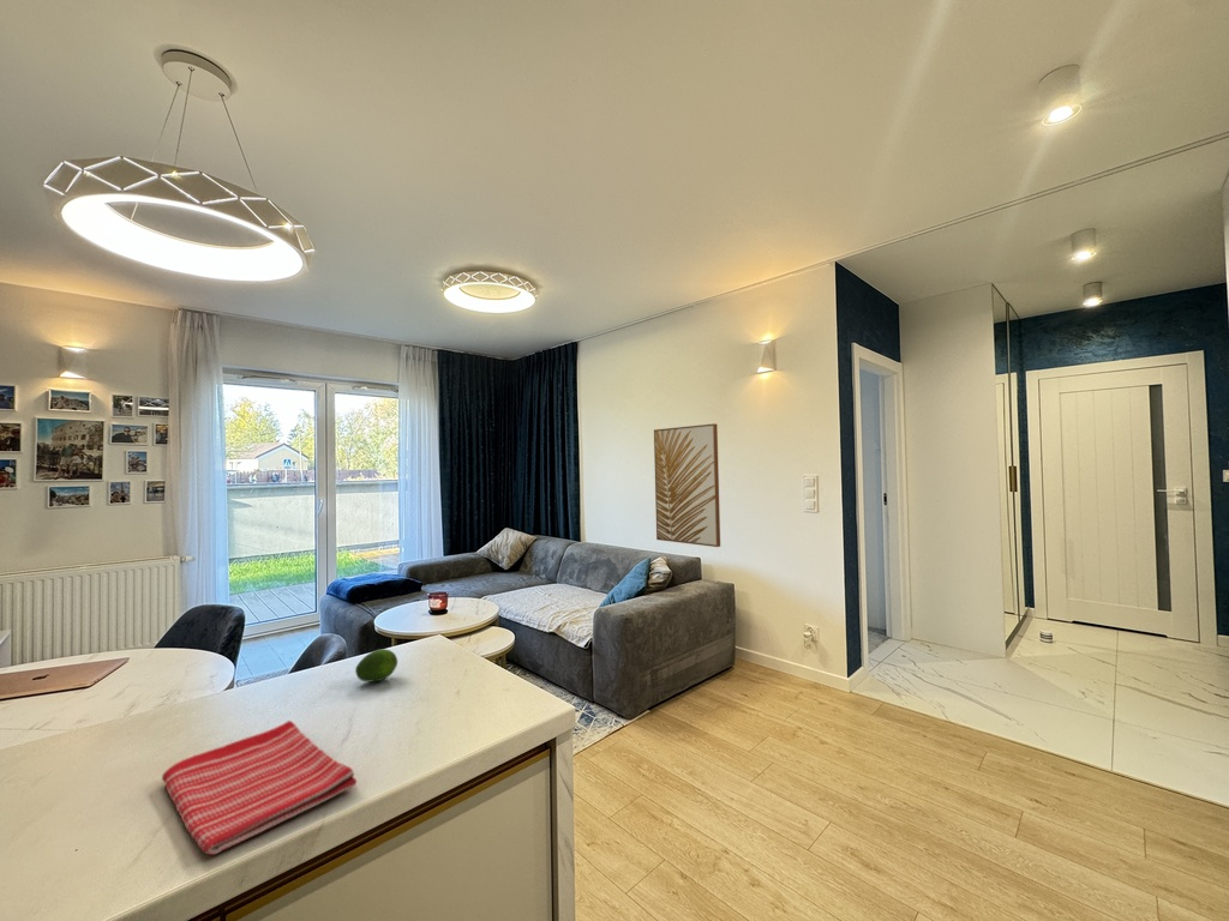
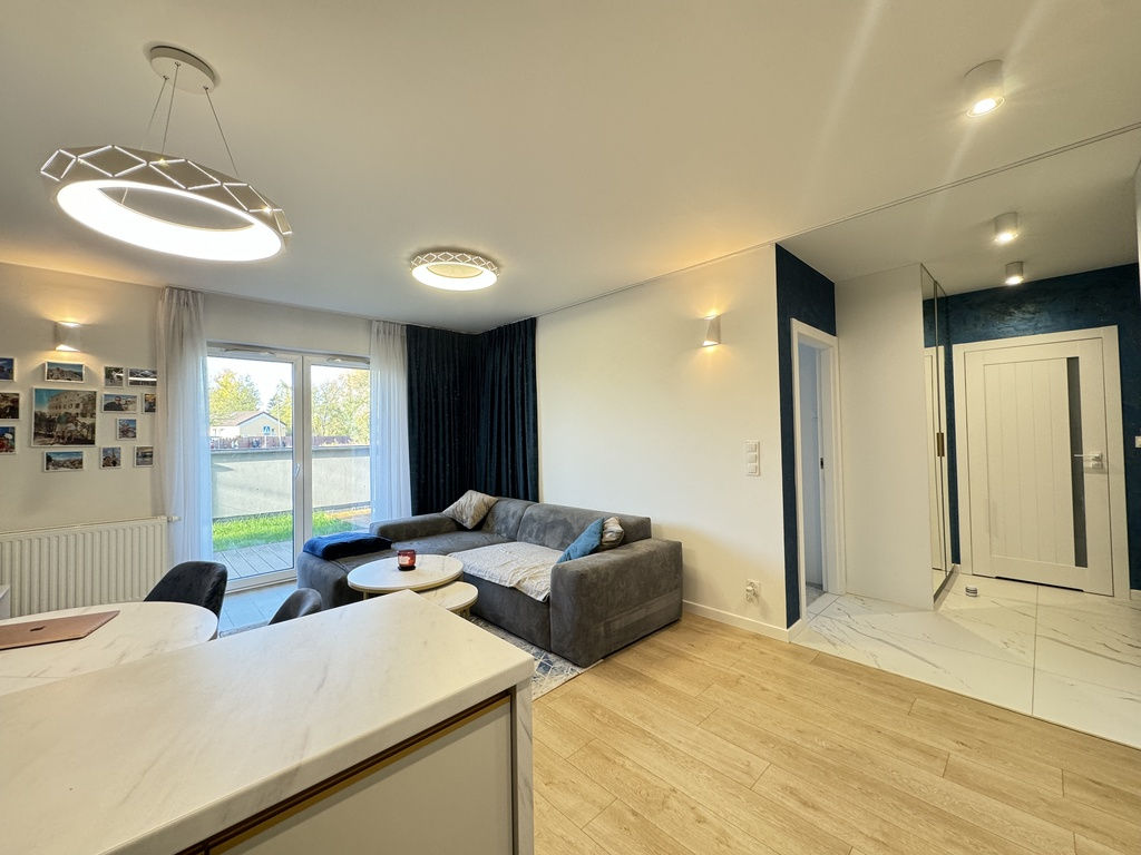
- dish towel (258, 775)
- wall art (685, 484)
- fruit (377, 664)
